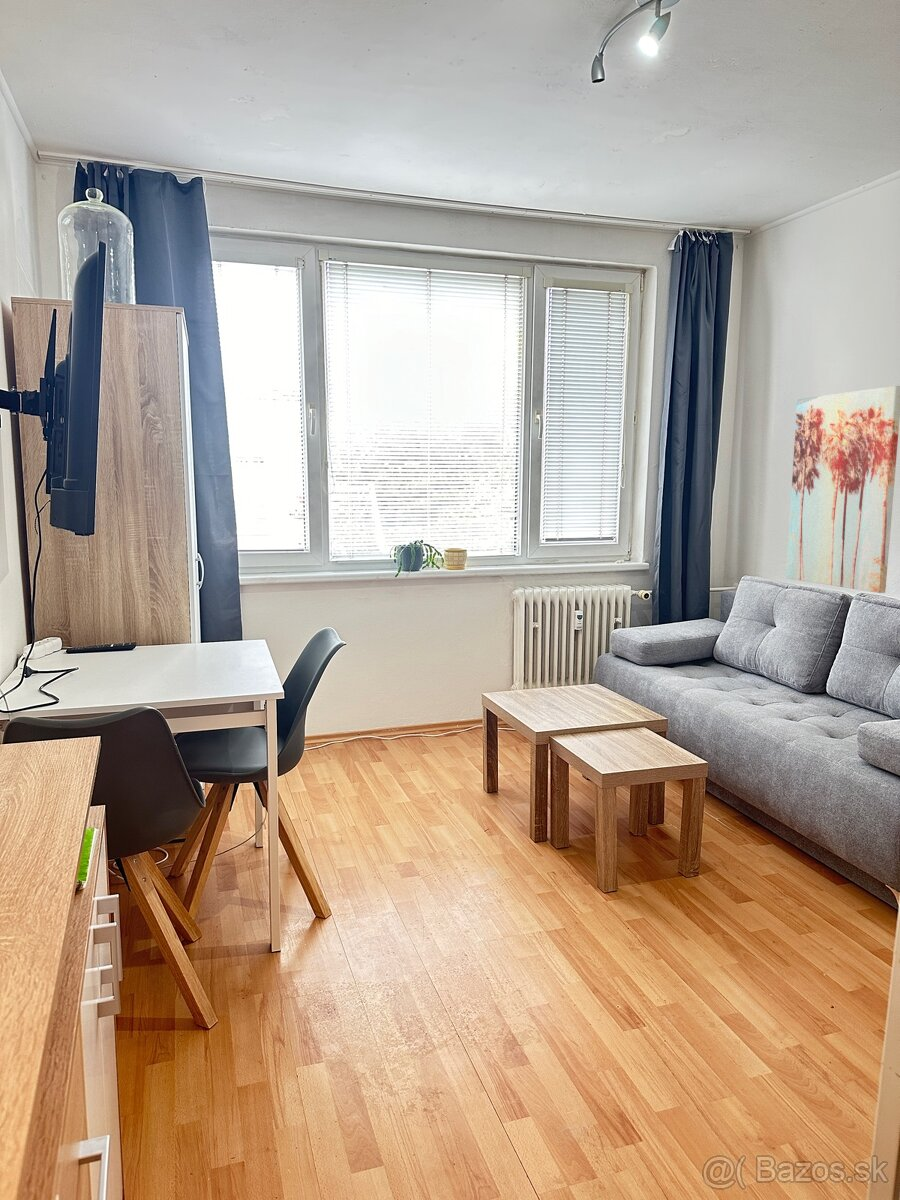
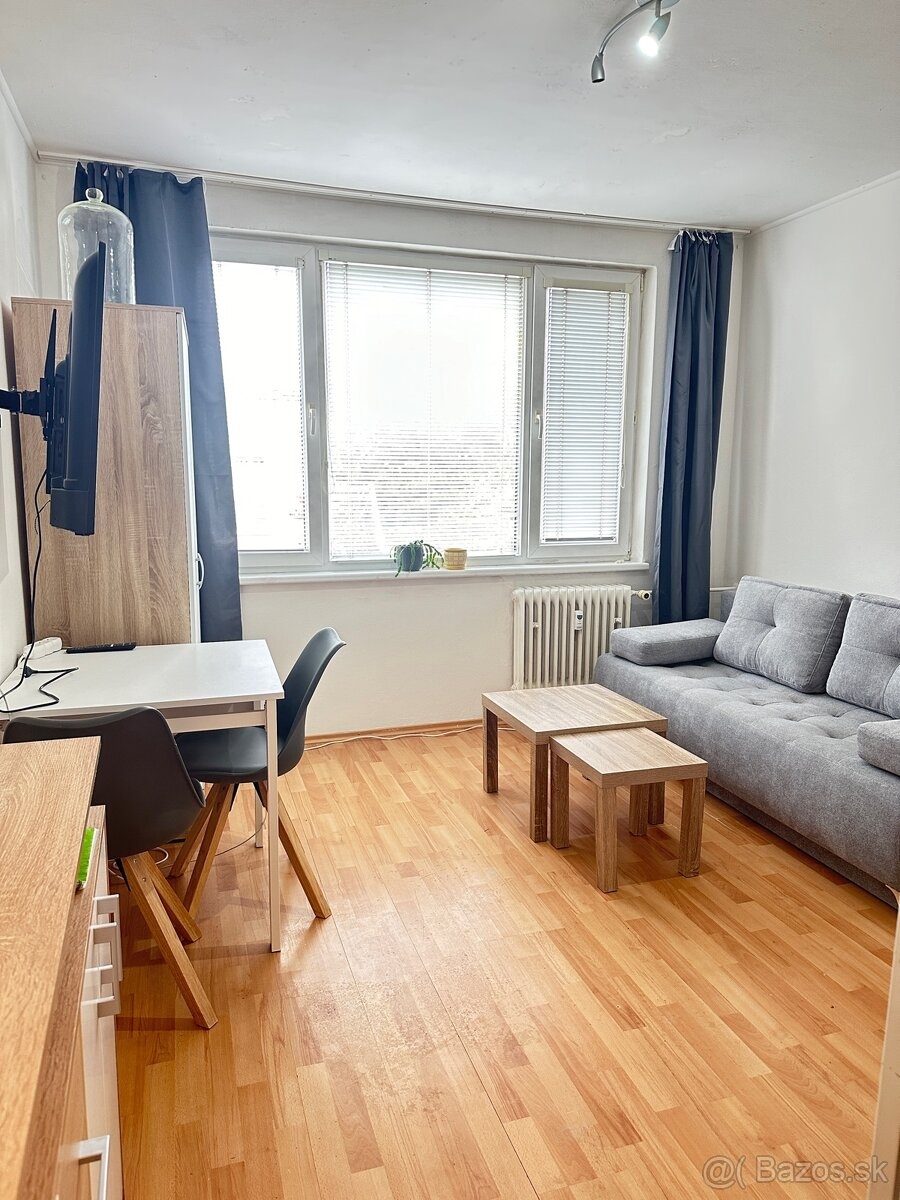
- wall art (838, 490)
